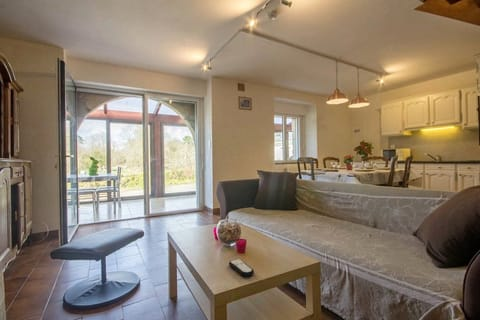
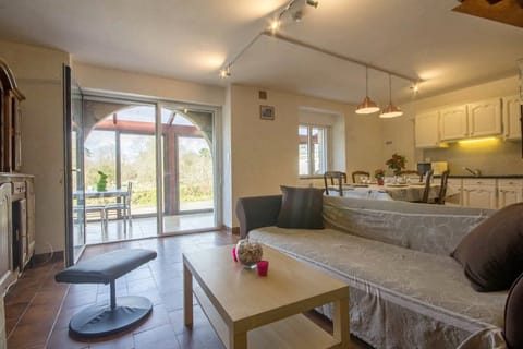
- remote control (241, 267)
